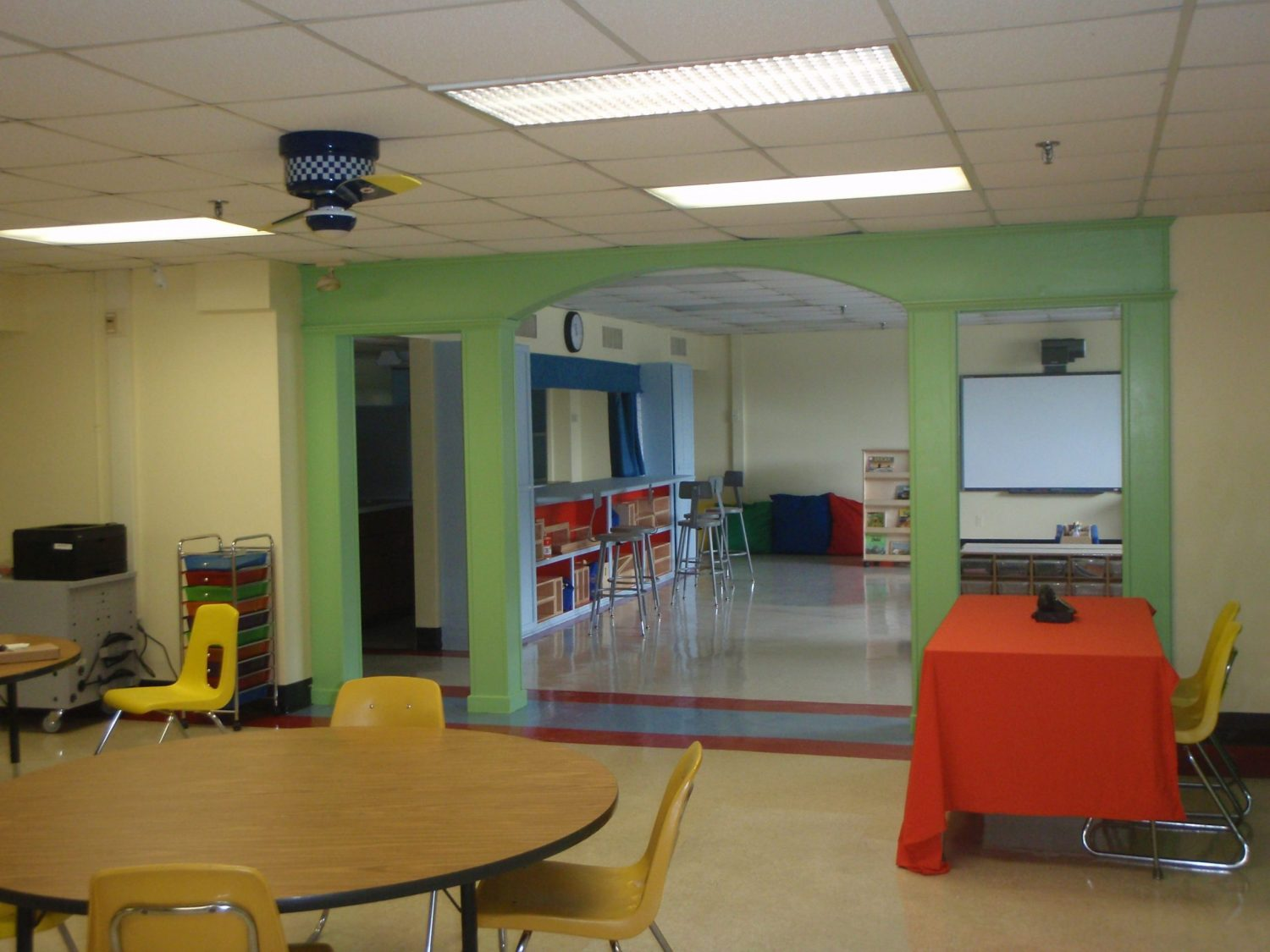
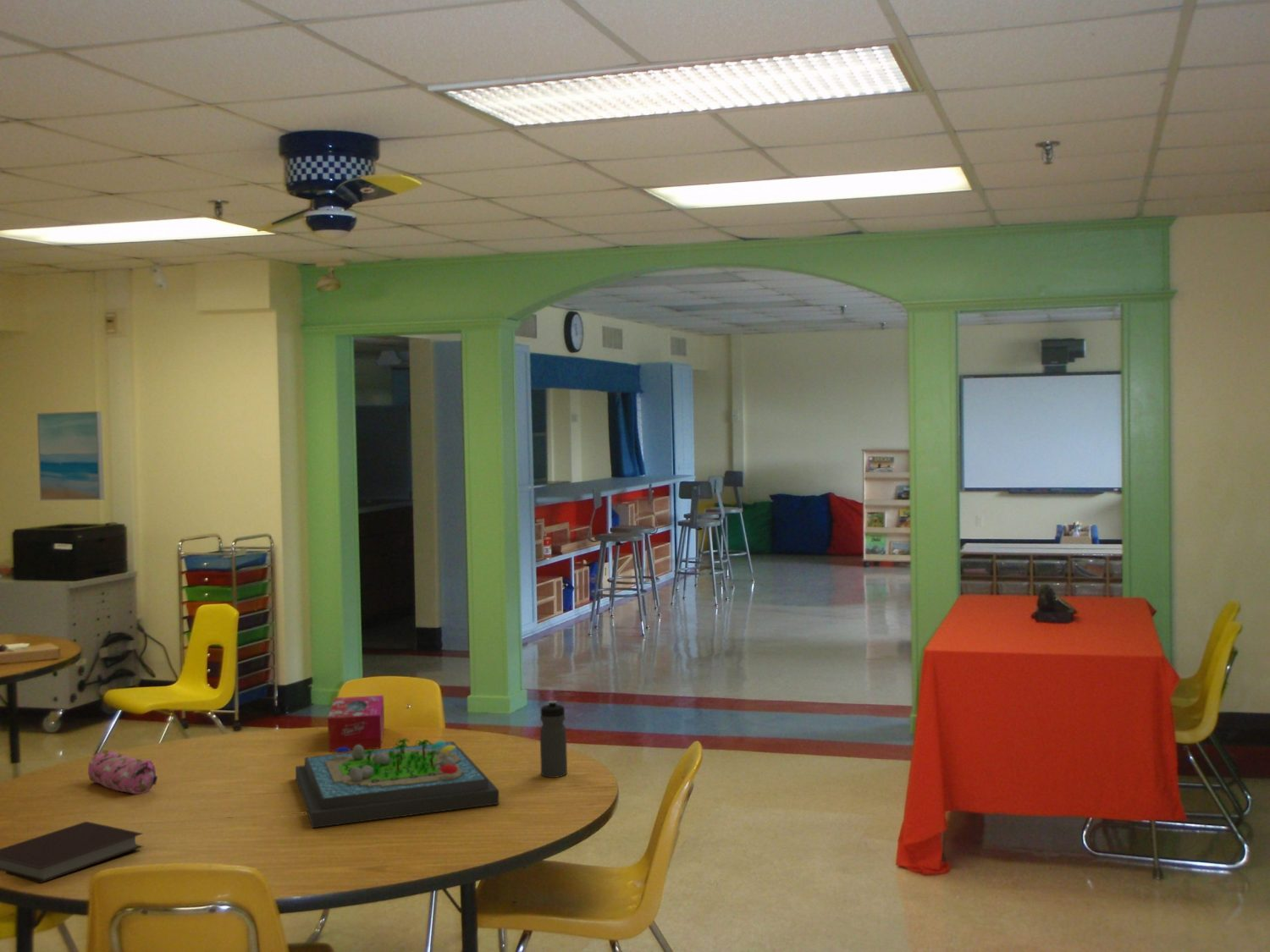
+ wall art (70, 456)
+ tissue box (356, 722)
+ notebook (64, 850)
+ pencil case (121, 771)
+ water bottle (553, 737)
+ board game (392, 769)
